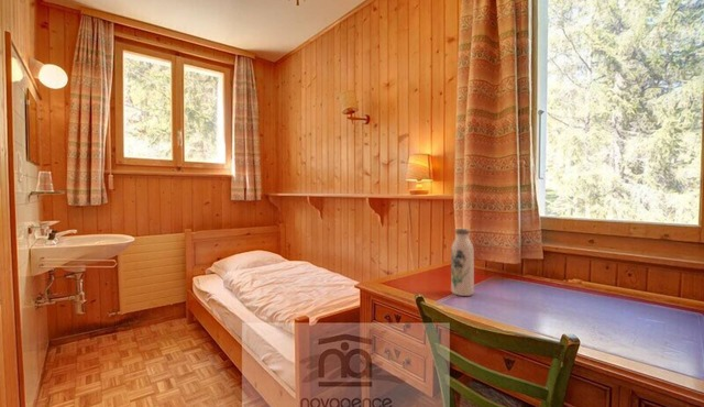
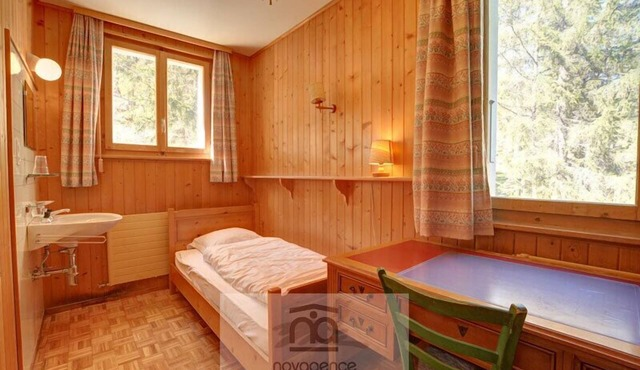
- water bottle (462, 261)
